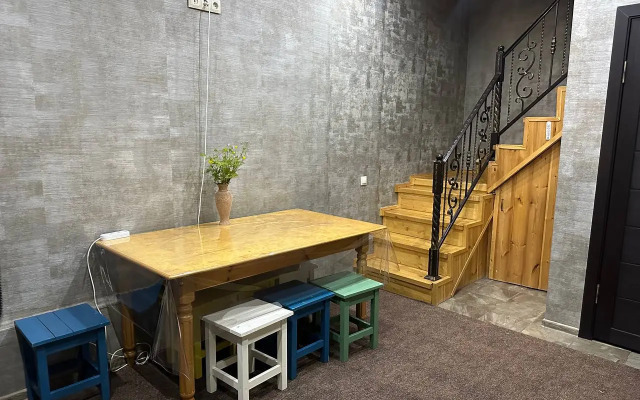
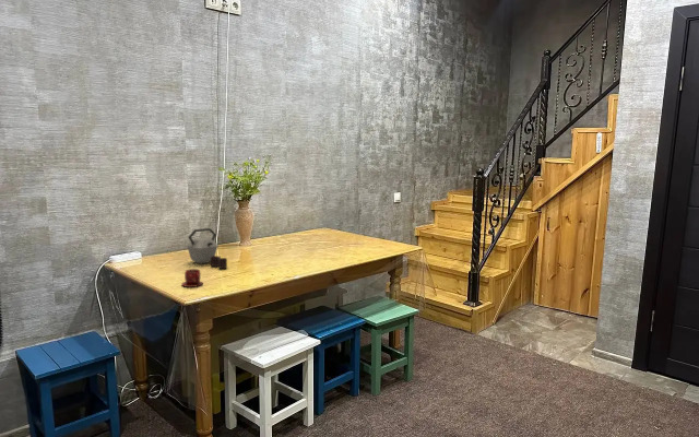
+ kettle (210, 247)
+ teacup (192, 277)
